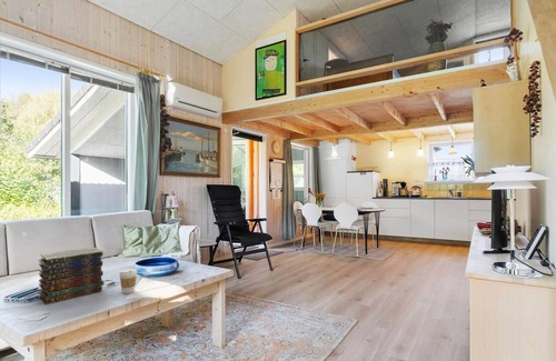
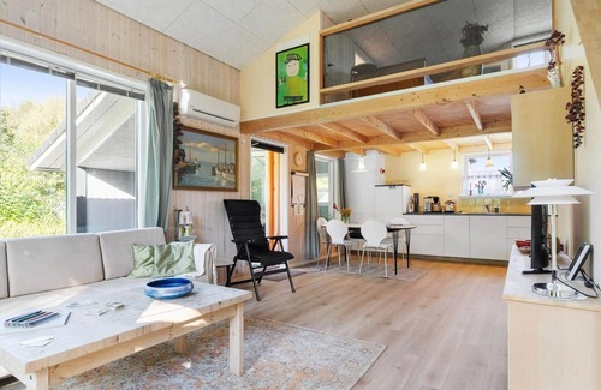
- book stack (71, 272)
- coffee cup (128, 280)
